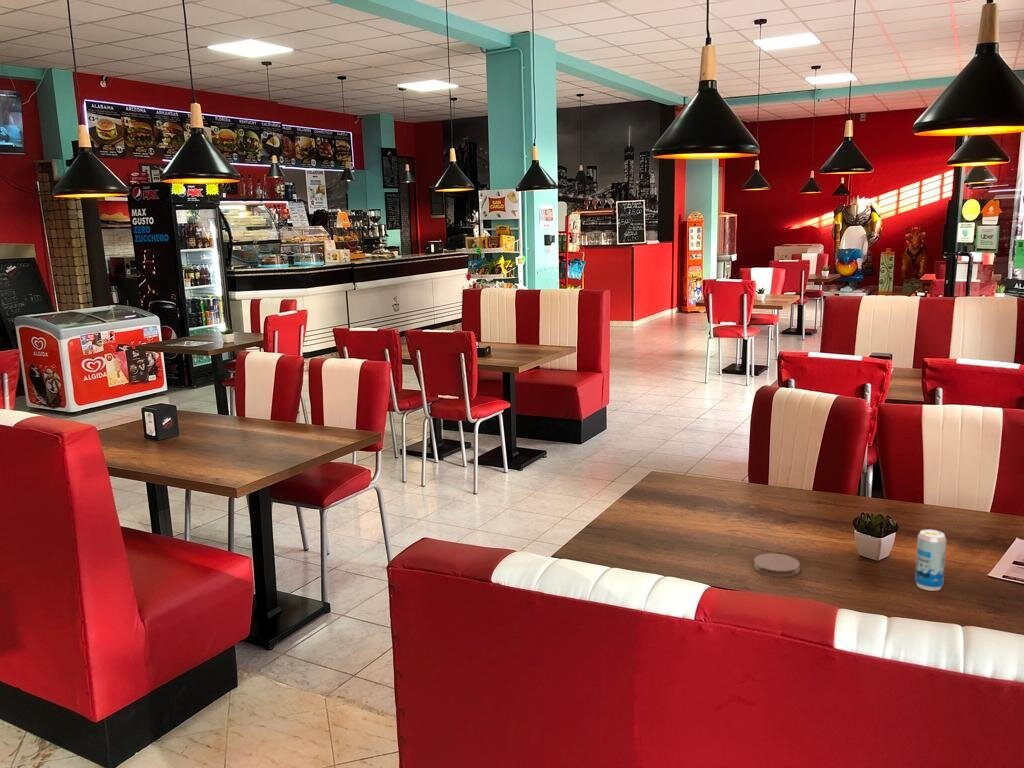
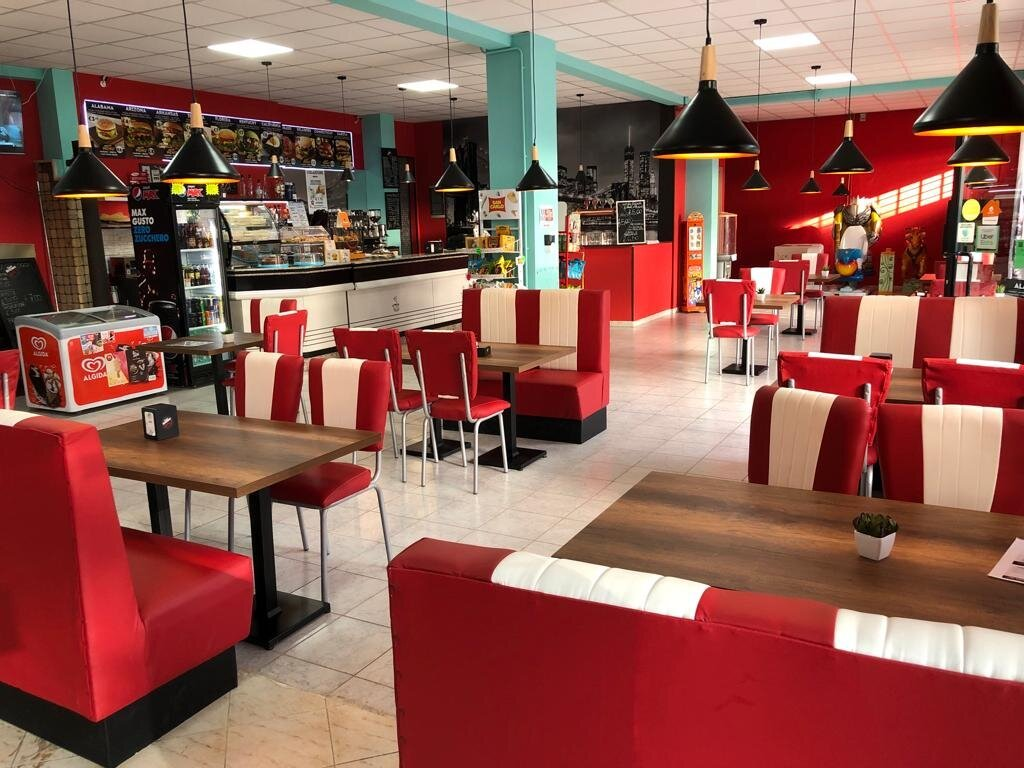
- beverage can (930, 559)
- coaster (776, 564)
